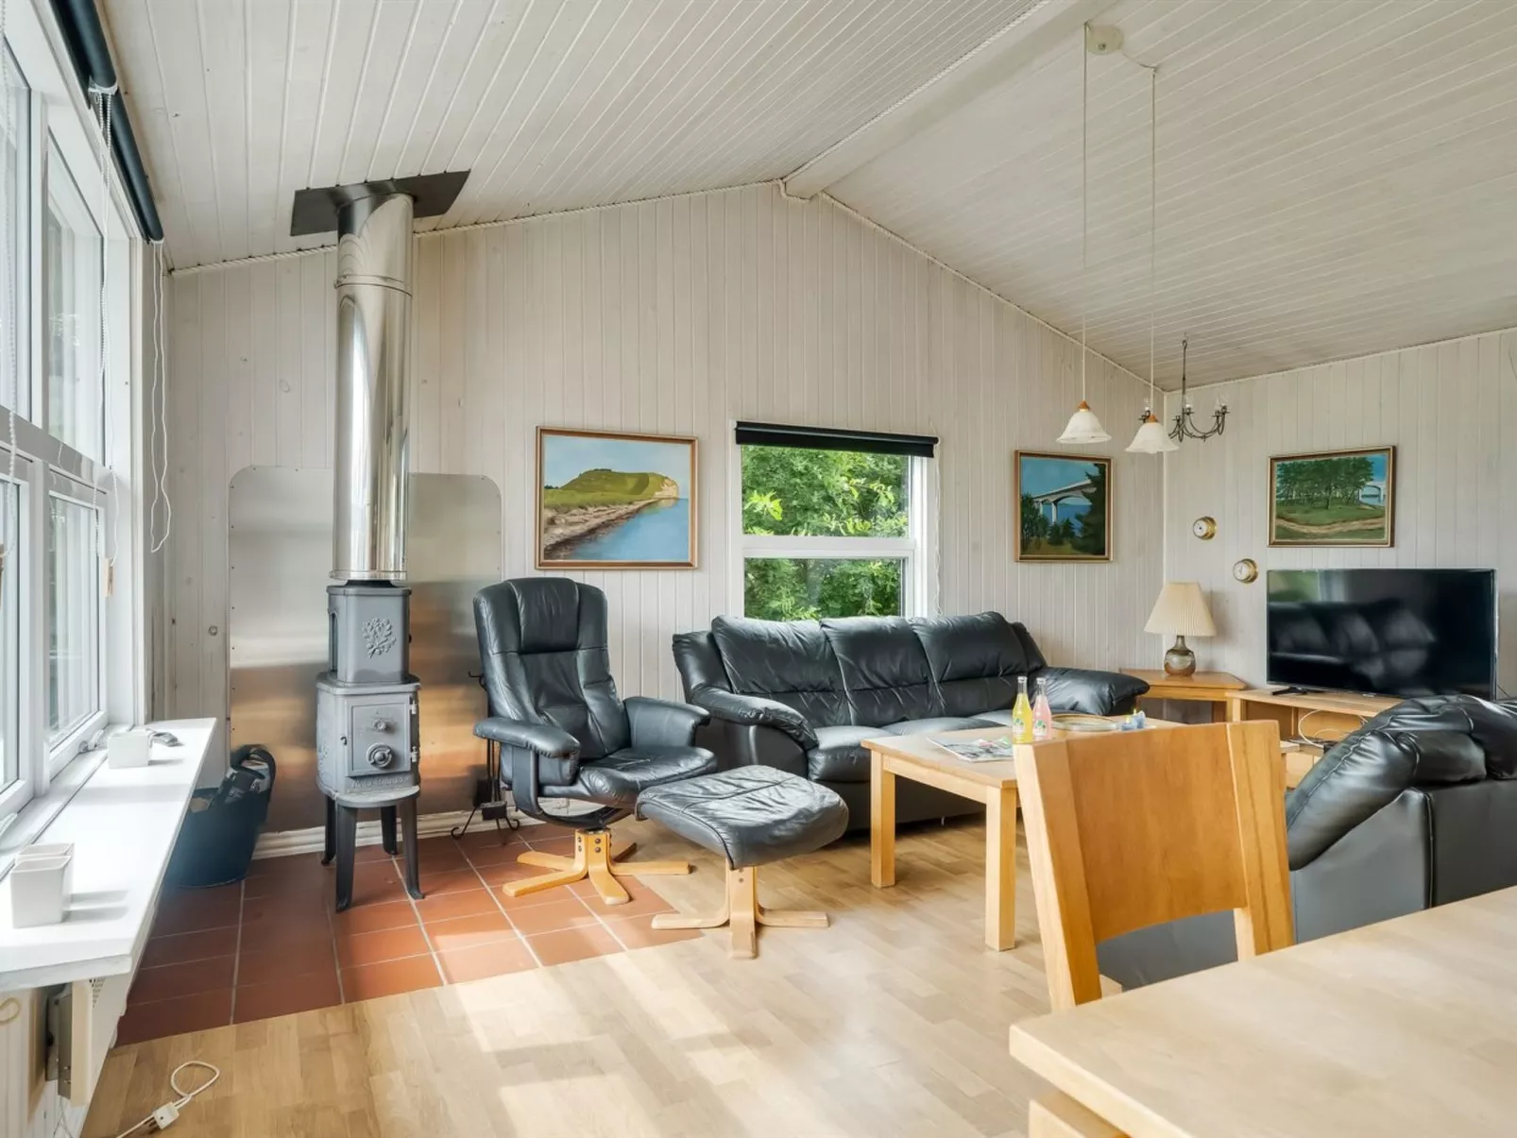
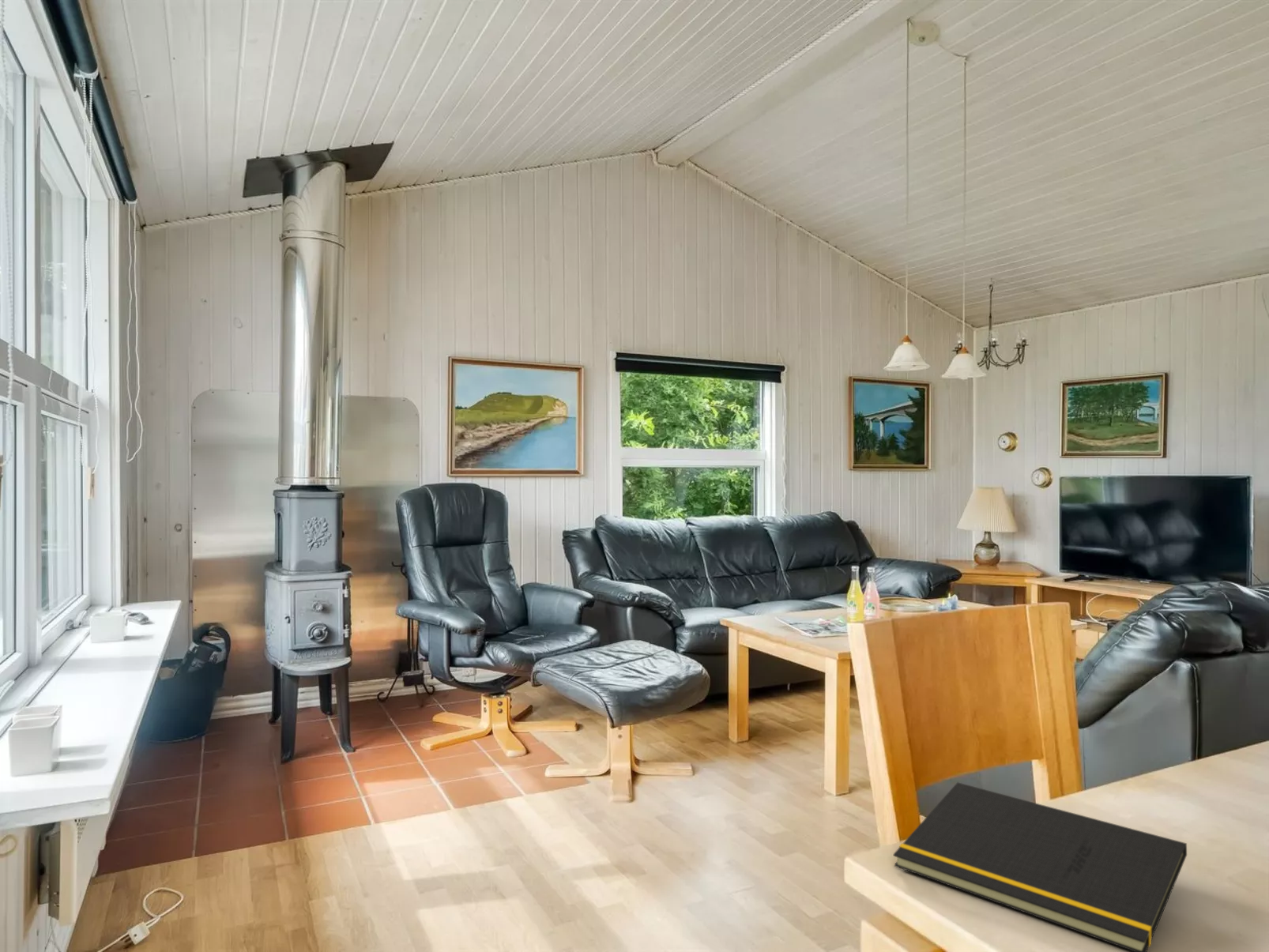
+ notepad (1036, 855)
